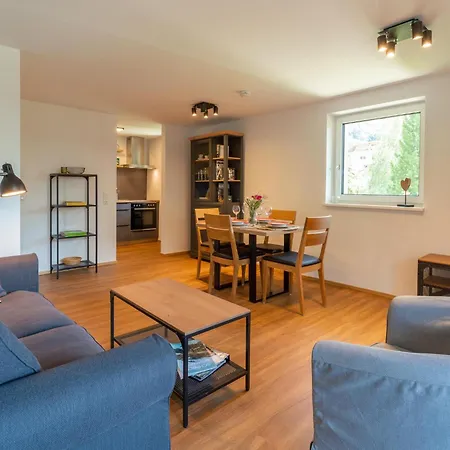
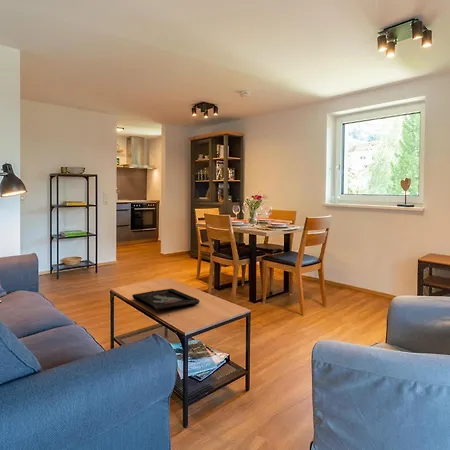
+ decorative tray (164, 299)
